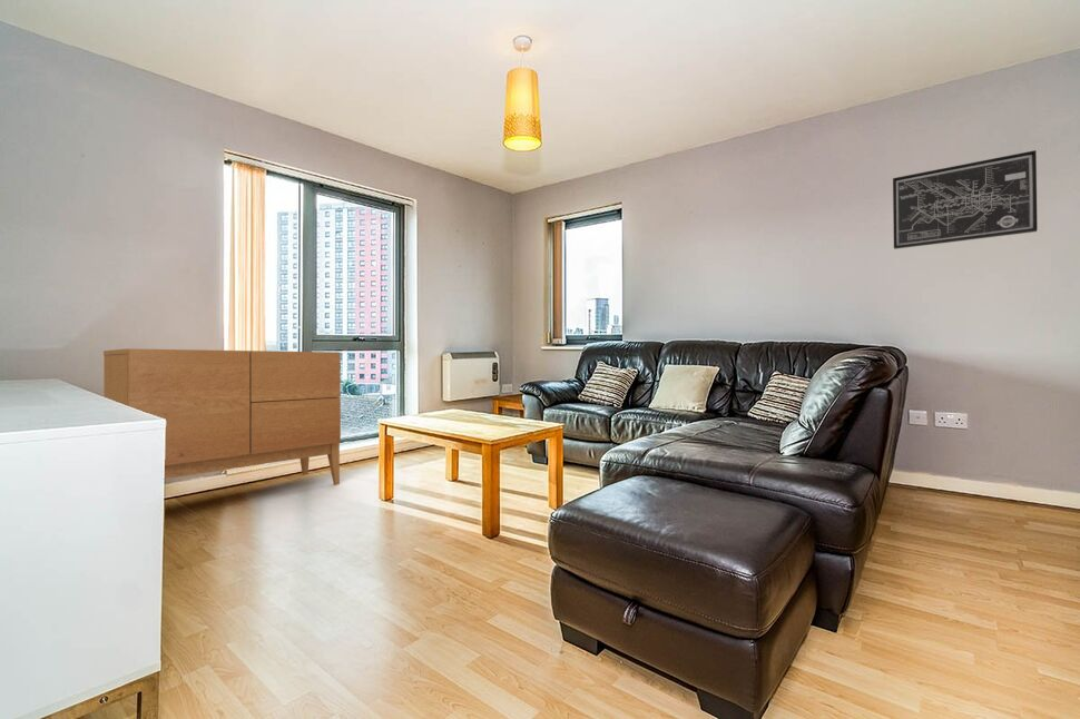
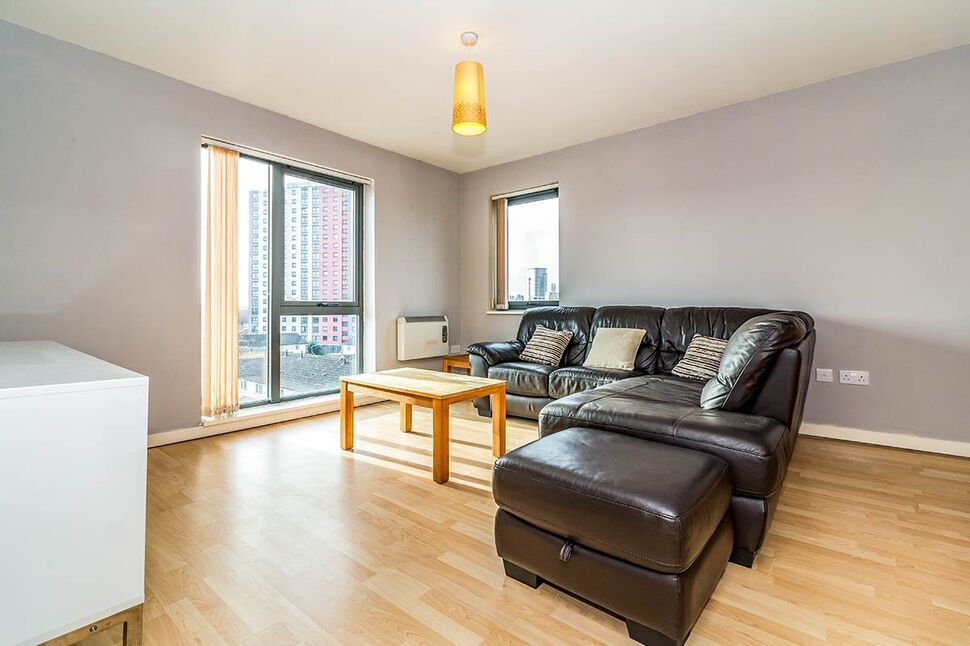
- wall art (960, 203)
- sideboard (233, 424)
